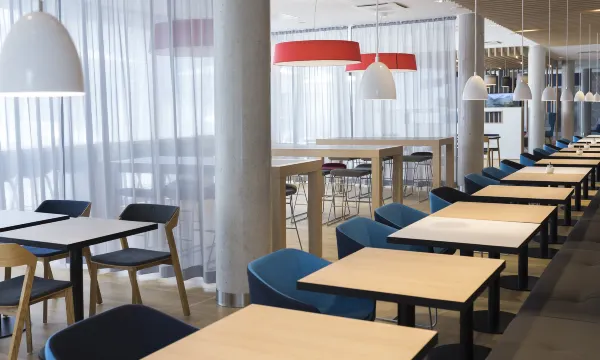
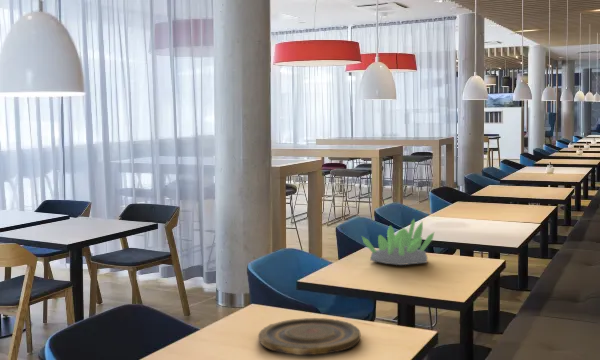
+ succulent plant (397, 241)
+ plate (309, 335)
